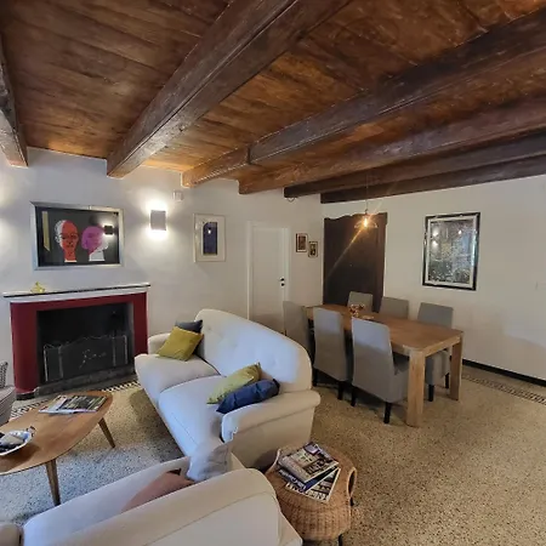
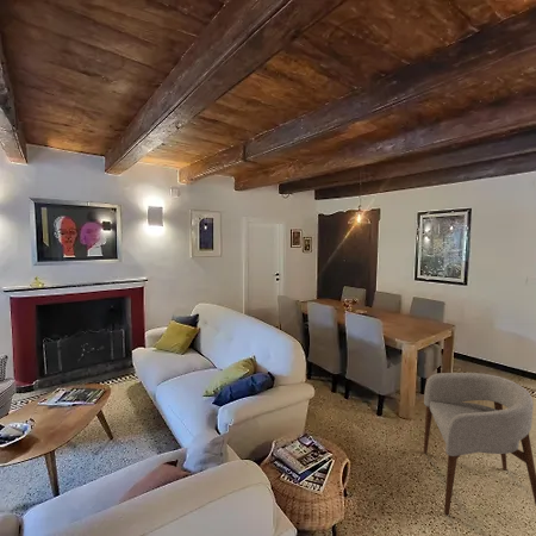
+ armchair (473, 435)
